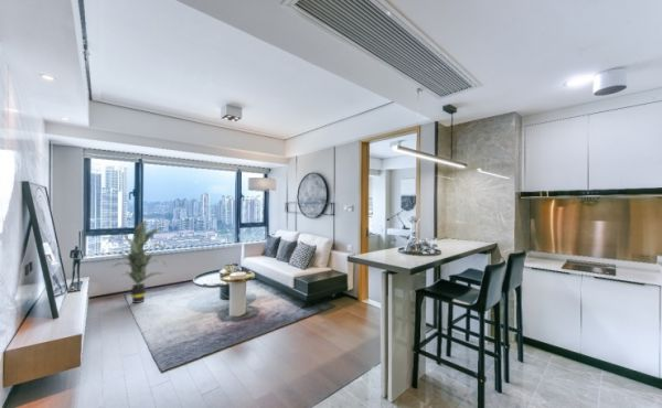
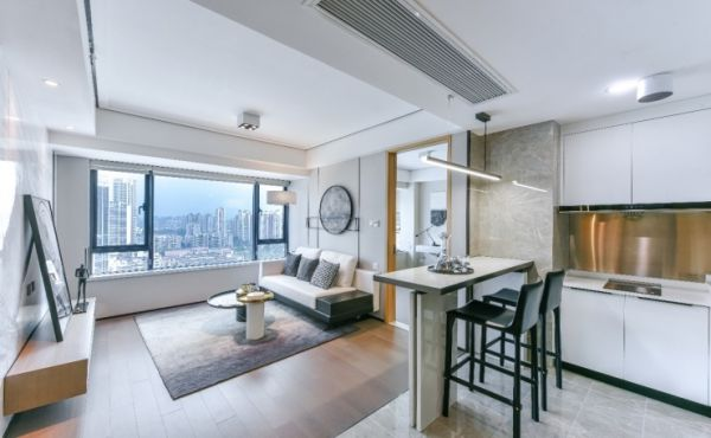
- indoor plant (141, 260)
